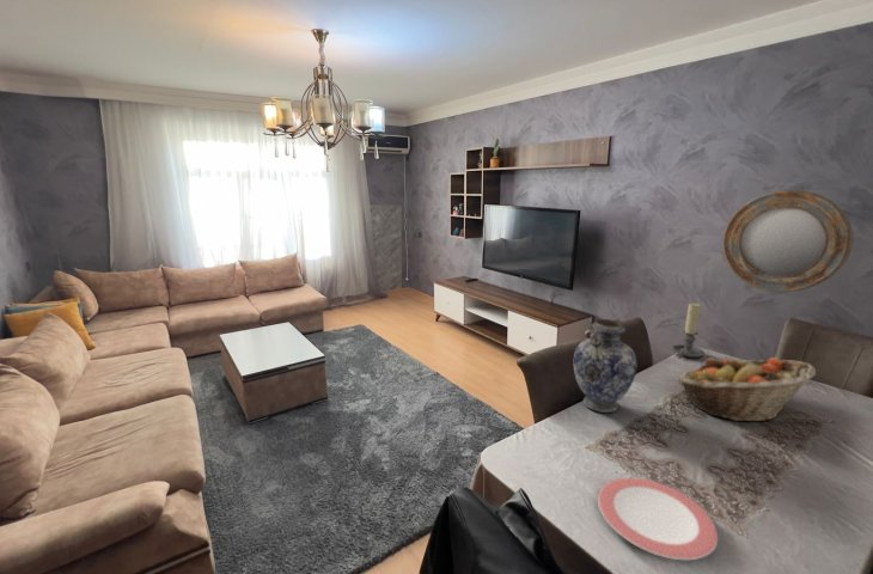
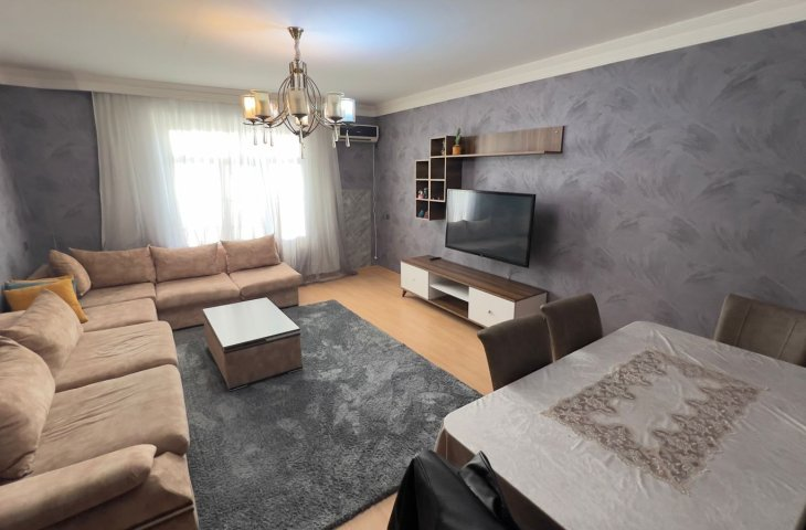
- fruit basket (741, 381)
- vase (604, 364)
- plate (653, 515)
- candle holder (689, 329)
- home mirror (781, 242)
